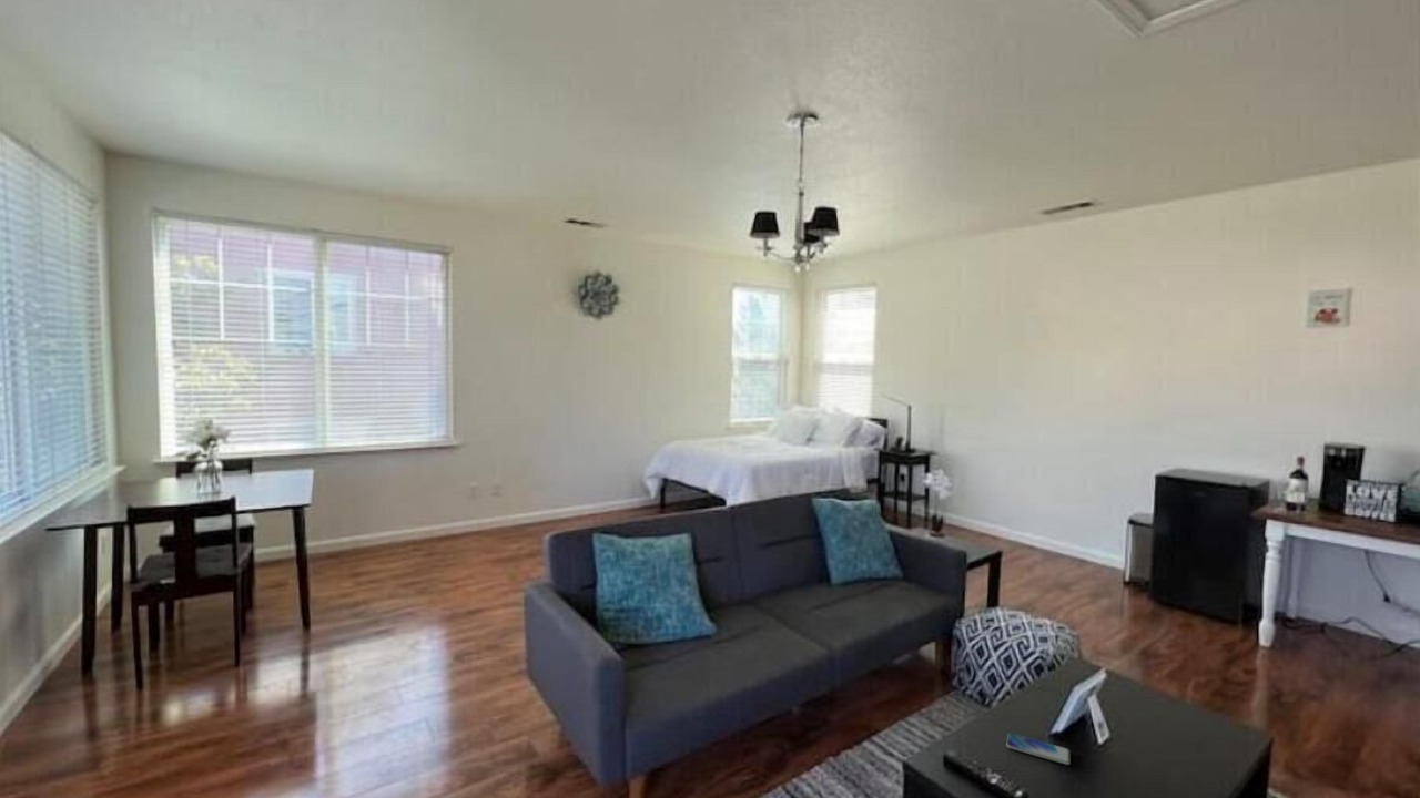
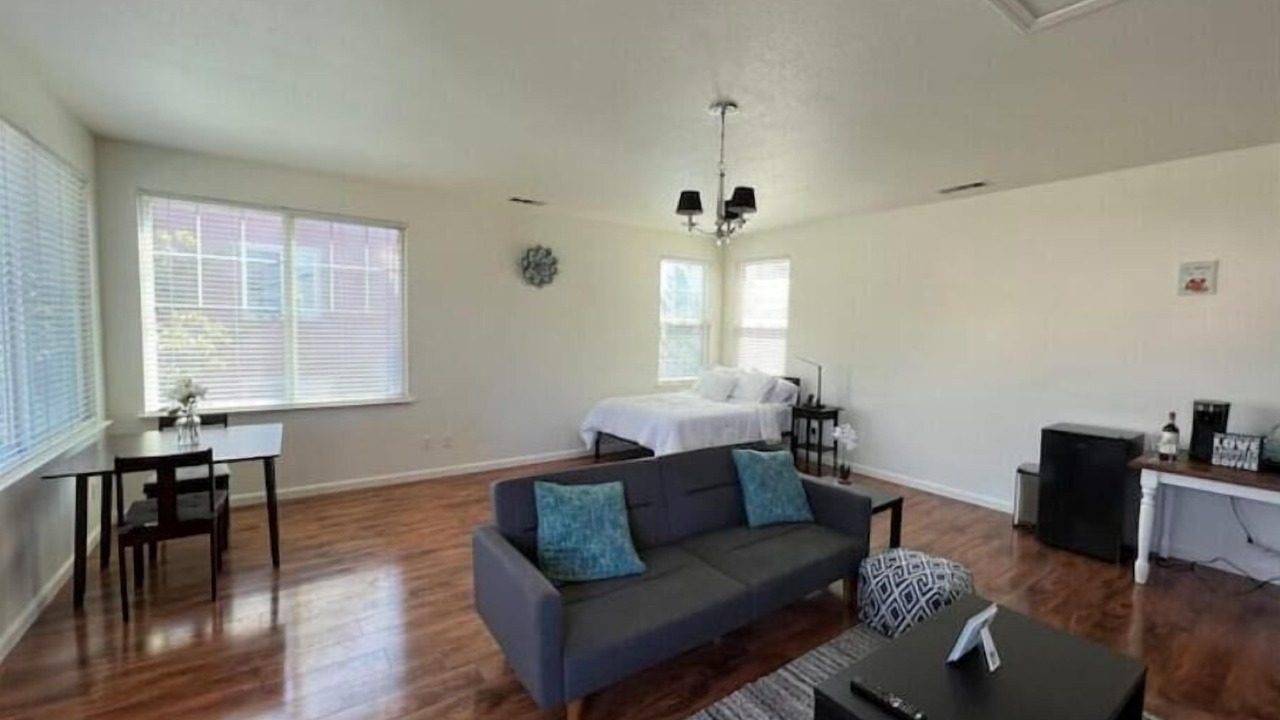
- smartphone (1037, 748)
